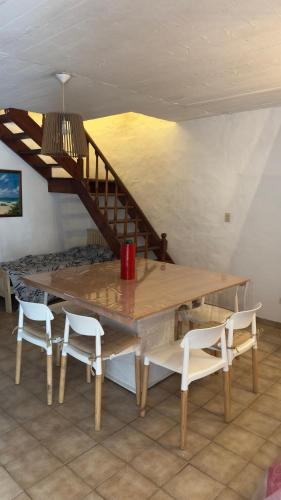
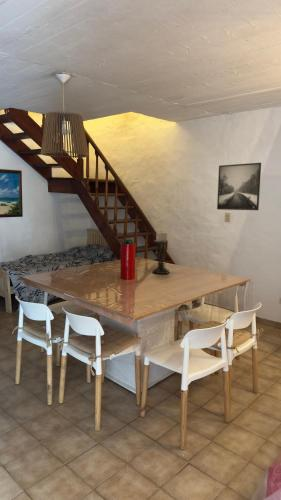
+ candle holder (160, 251)
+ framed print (238, 187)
